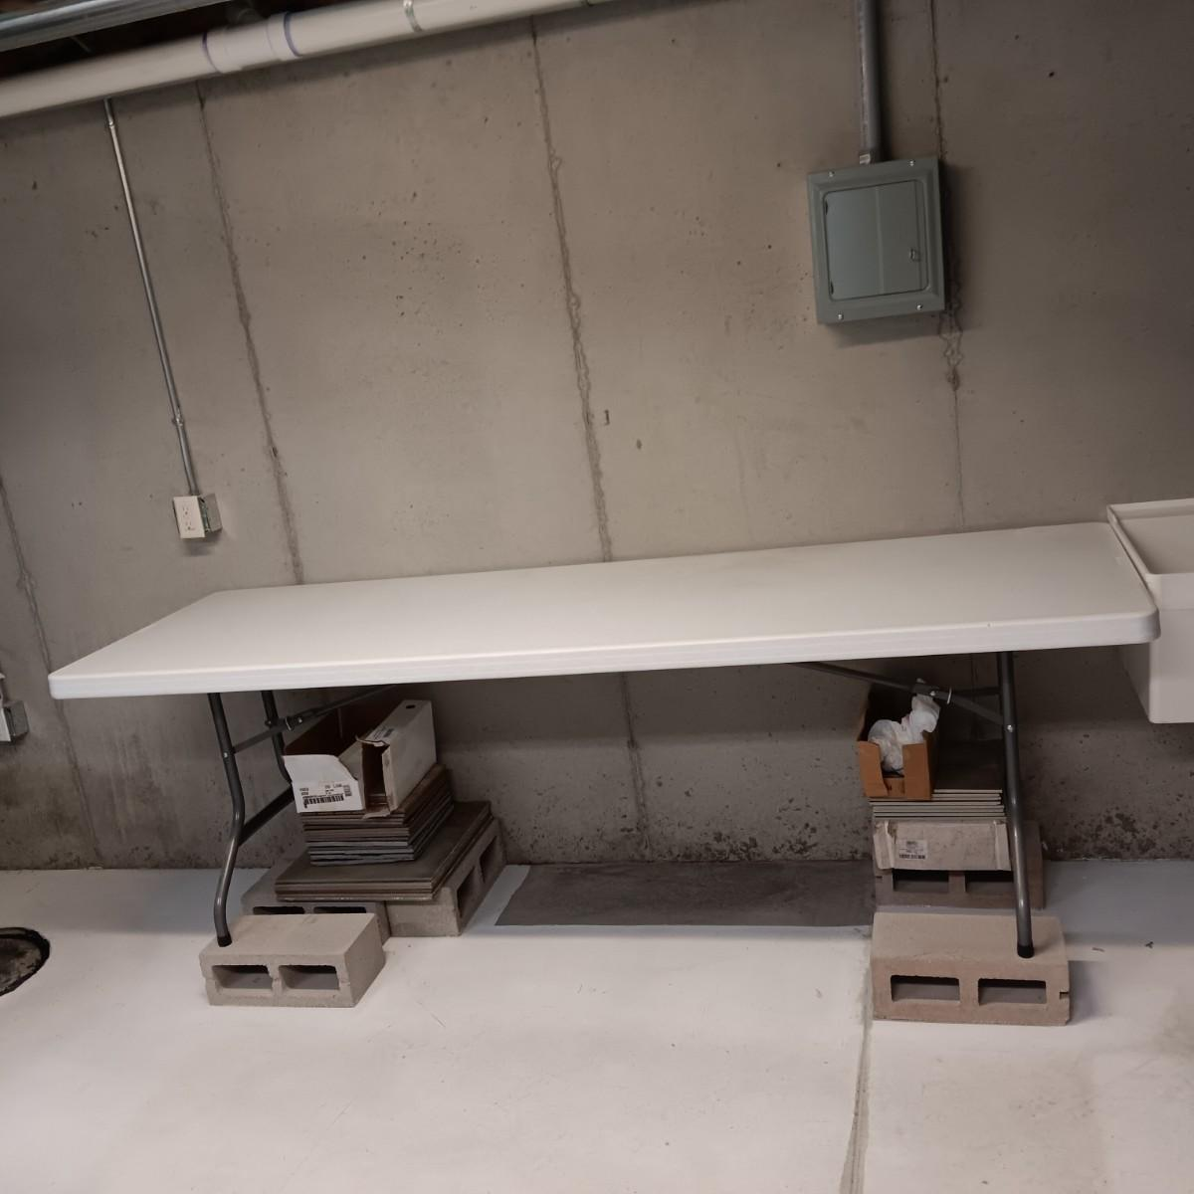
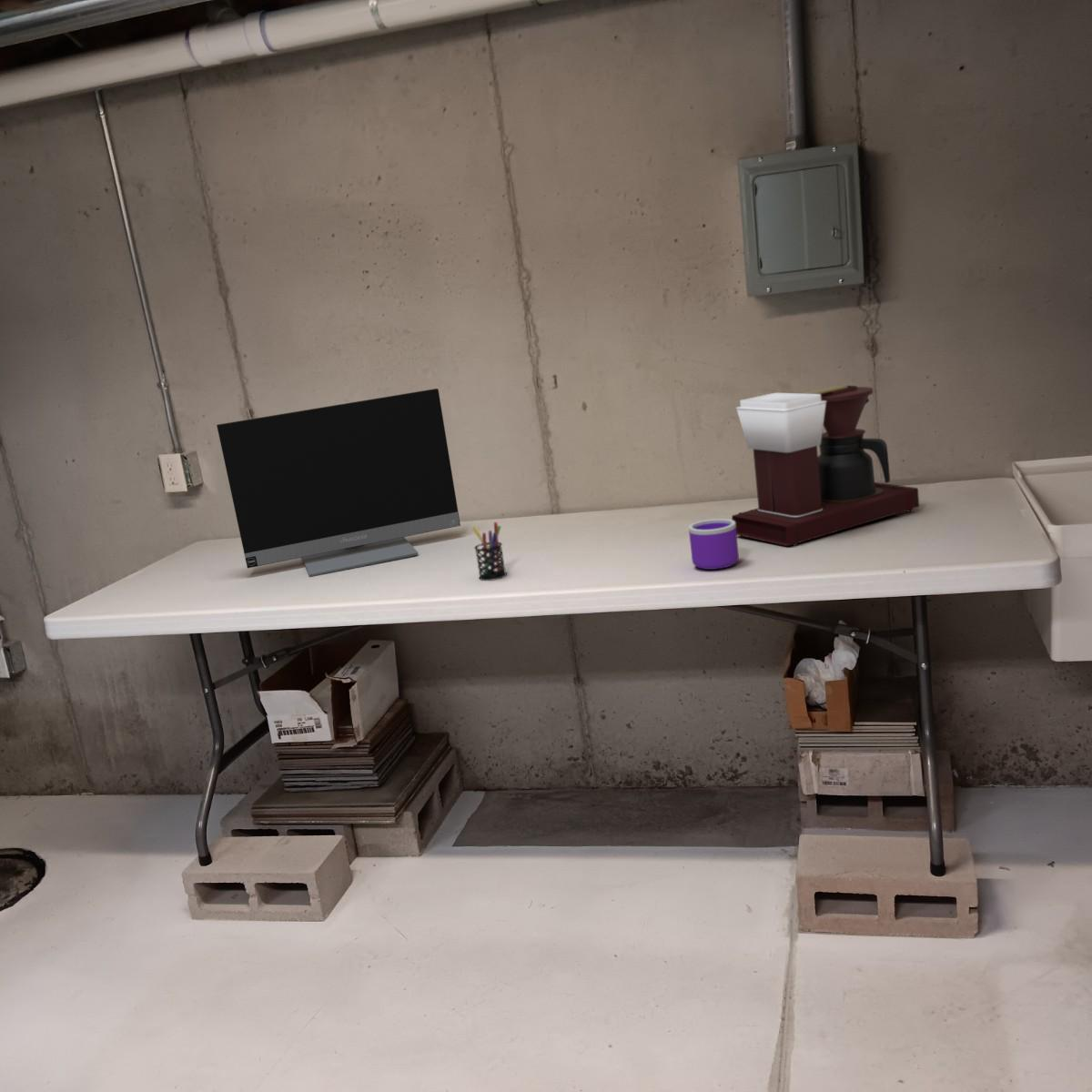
+ pen holder (491, 549)
+ coffee maker (821, 457)
+ monitor (344, 481)
+ mug (715, 542)
